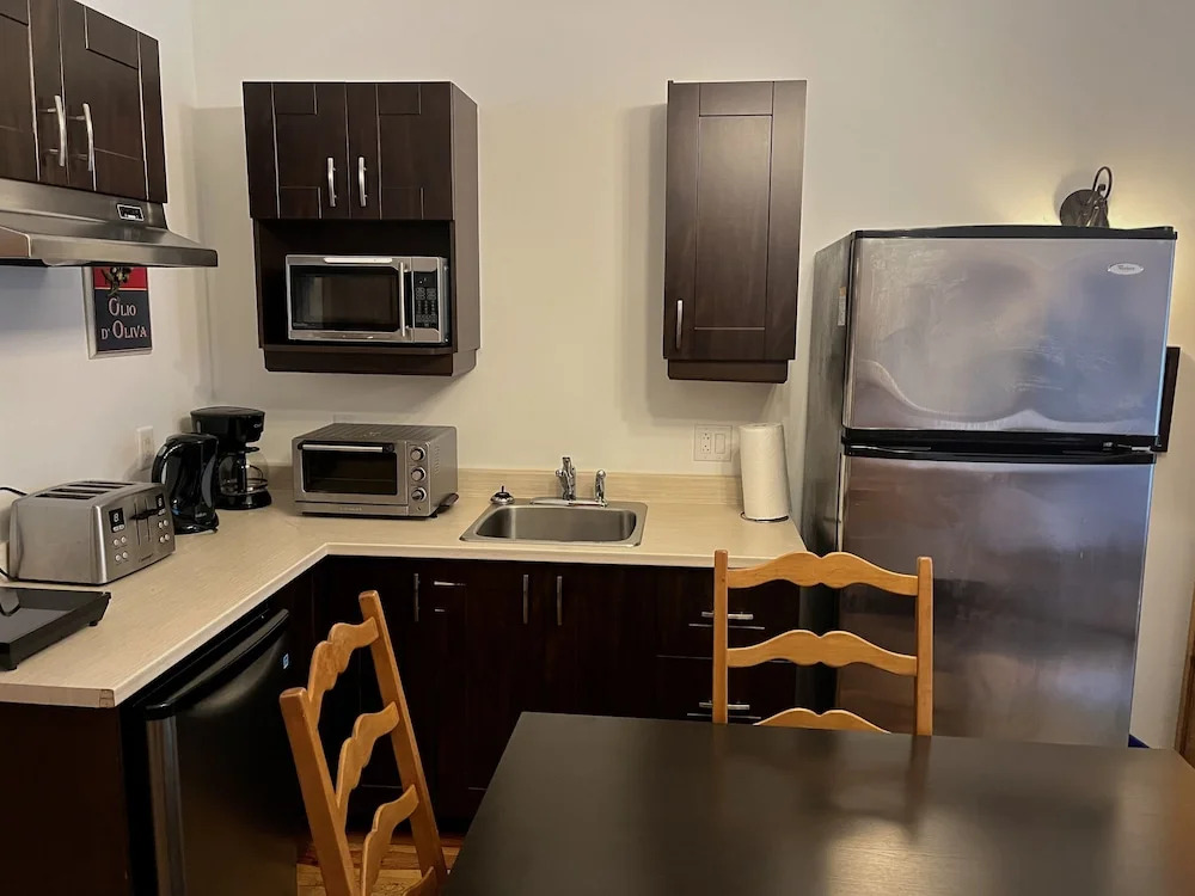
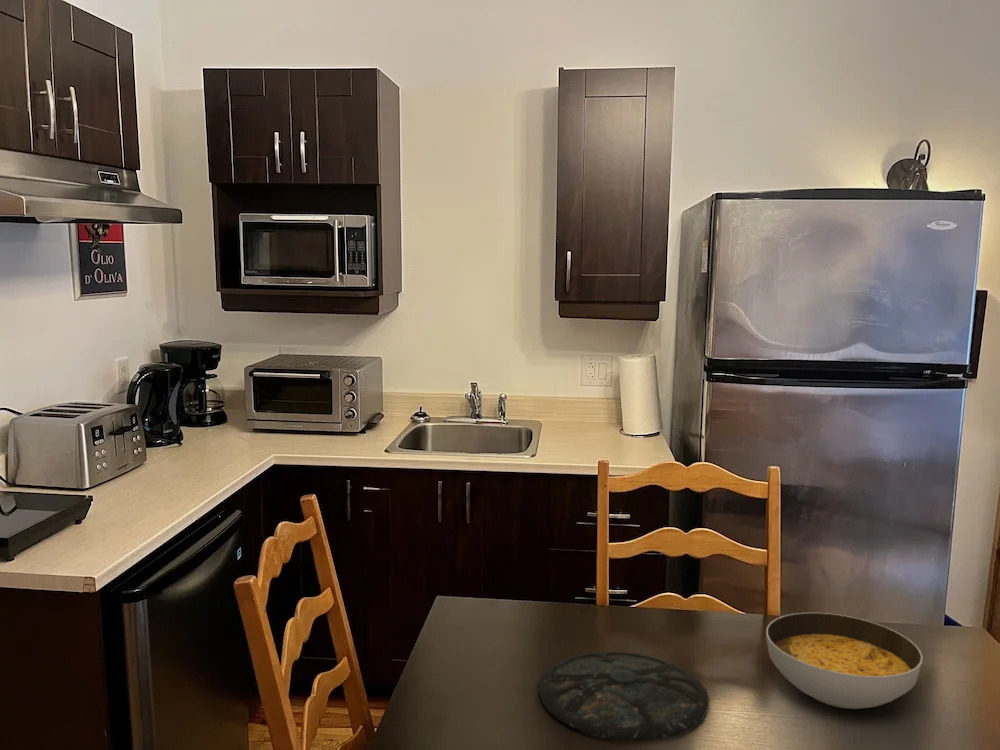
+ plate (622, 682)
+ soup bowl (840, 666)
